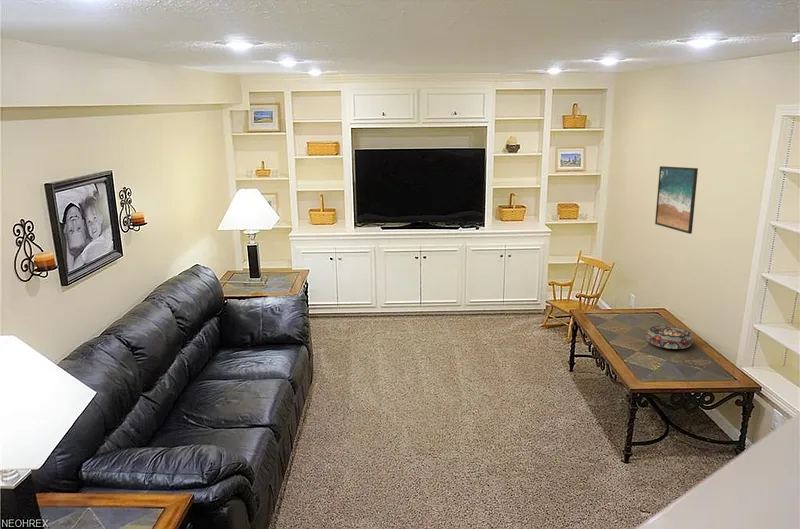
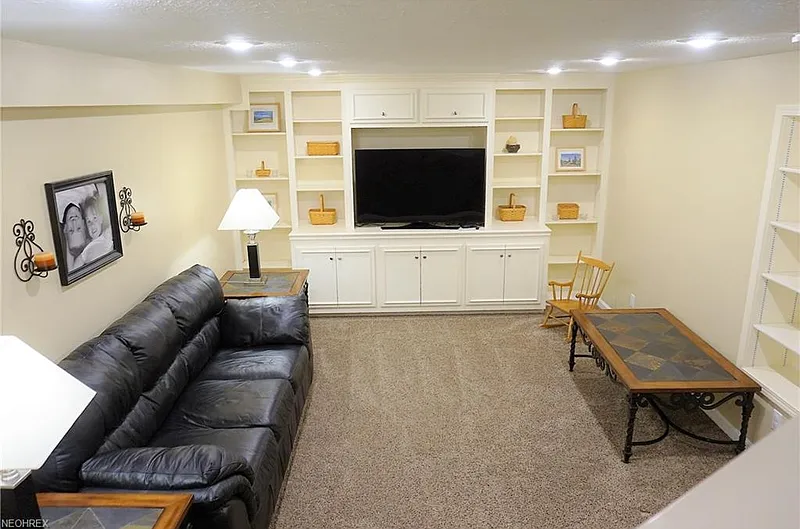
- decorative bowl (669, 337)
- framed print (674, 198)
